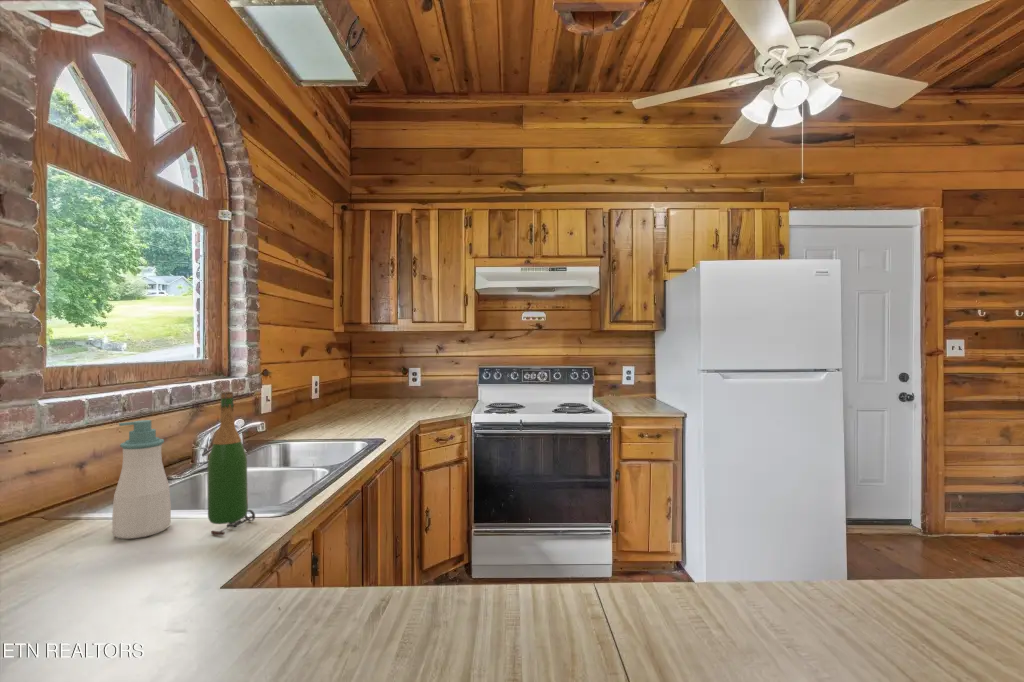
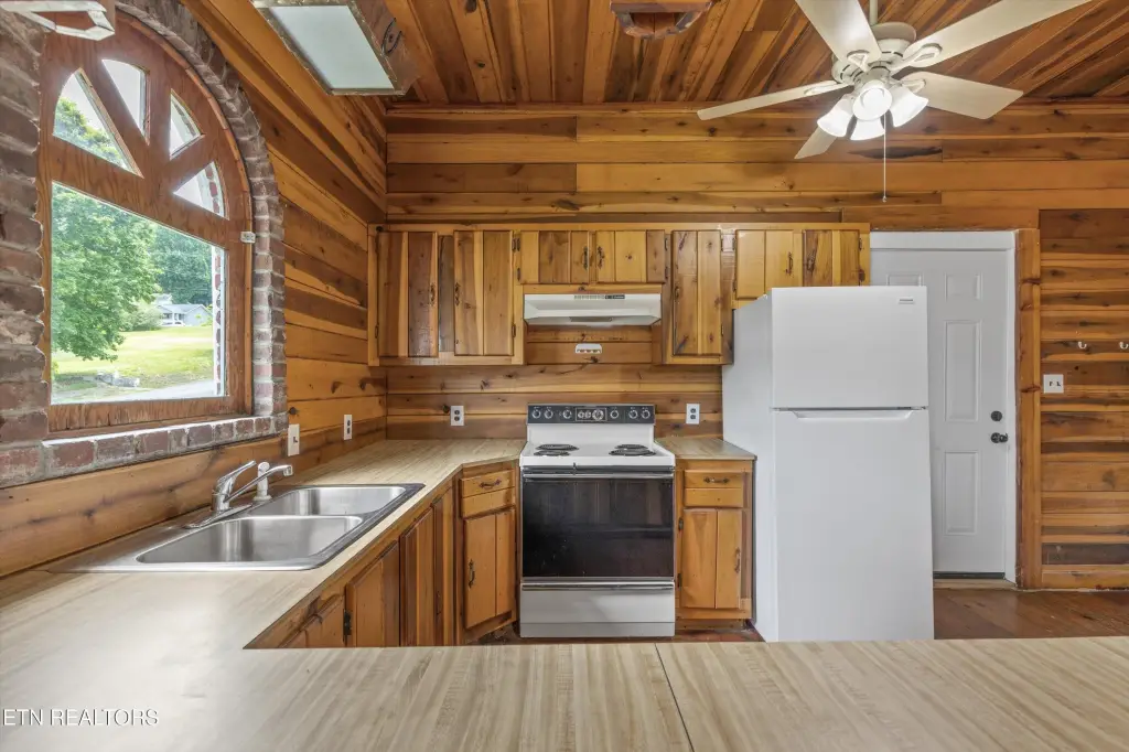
- soap bottle (142, 476)
- wine bottle (237, 461)
